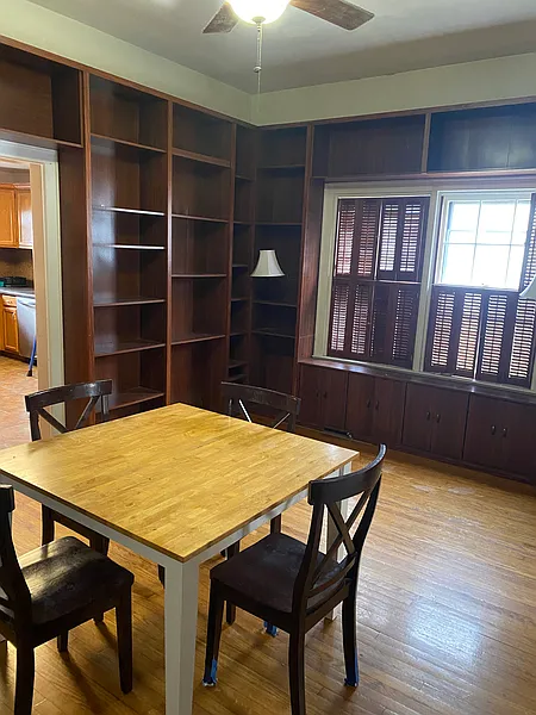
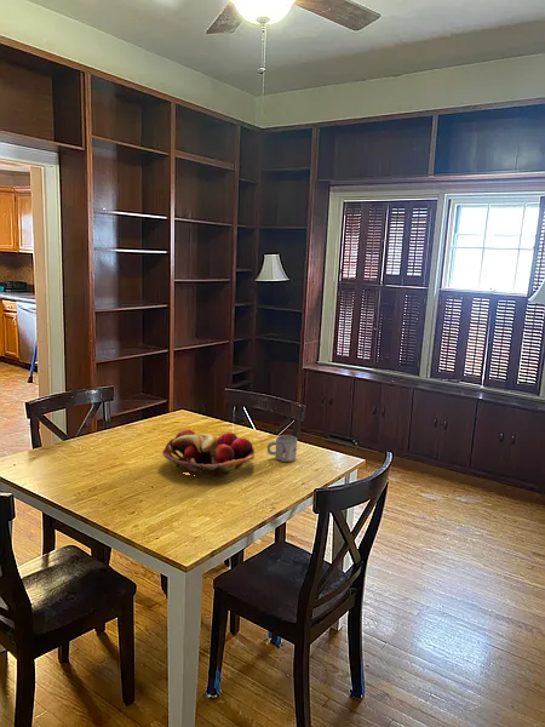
+ fruit basket (208, 450)
+ mug (281, 448)
